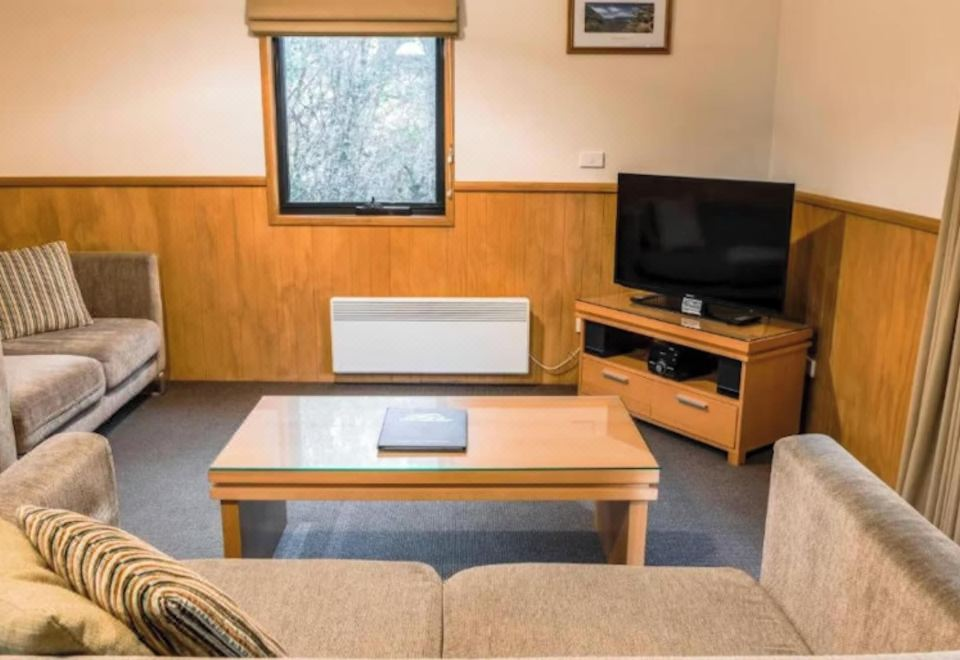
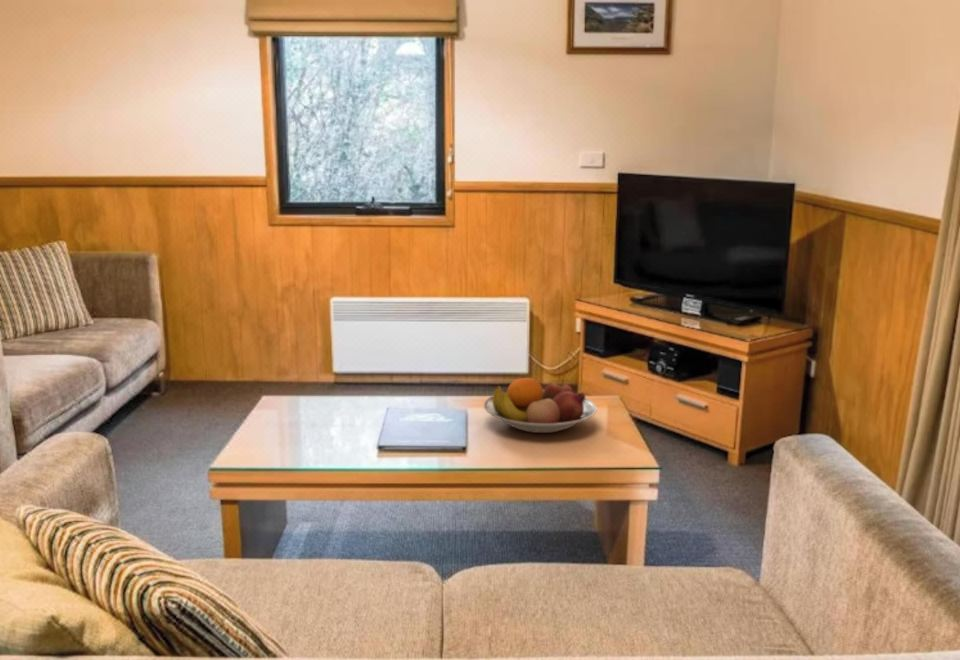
+ fruit bowl (540, 401)
